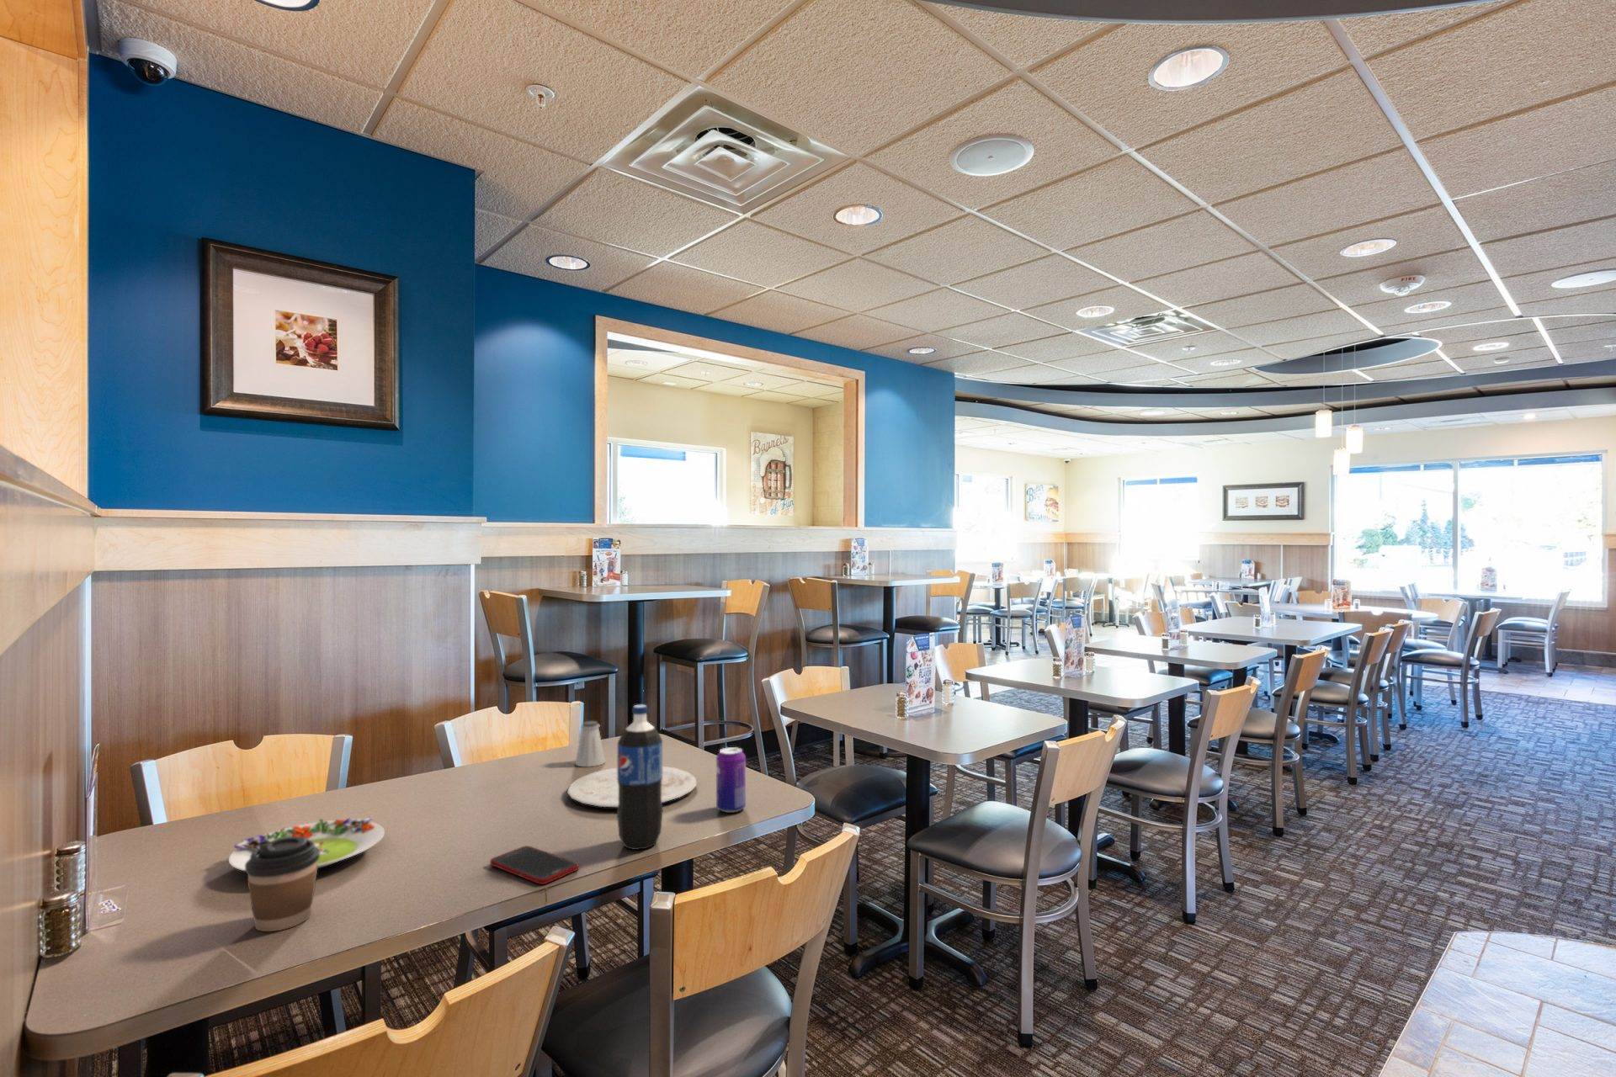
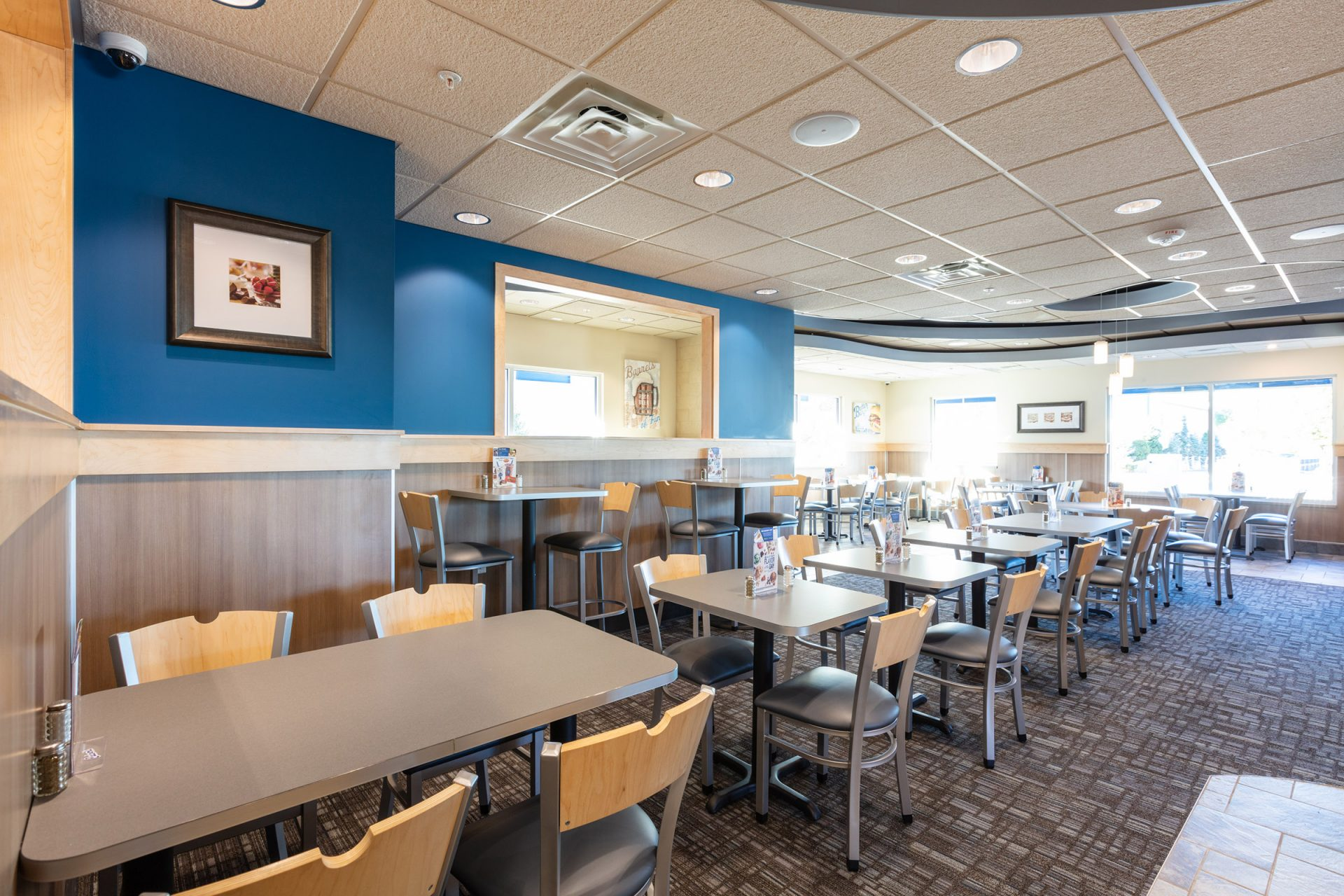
- saltshaker (590, 742)
- beverage can (731, 779)
- pop (640, 774)
- salad plate (315, 846)
- coffee cup (283, 880)
- cell phone (534, 864)
- plate (618, 786)
